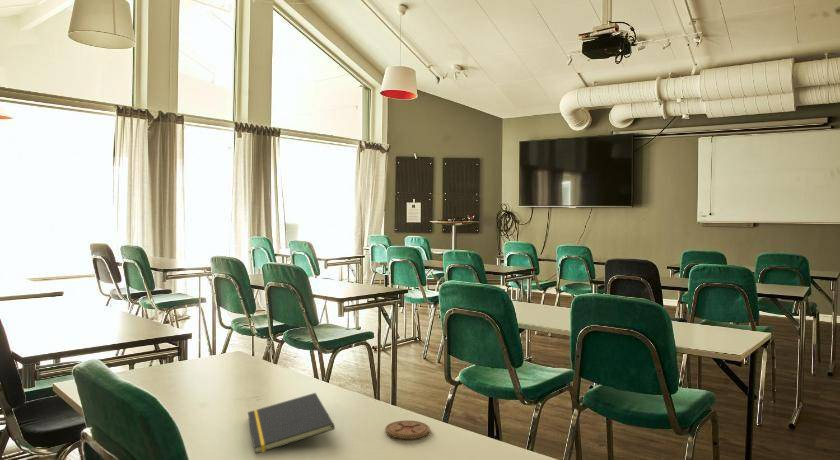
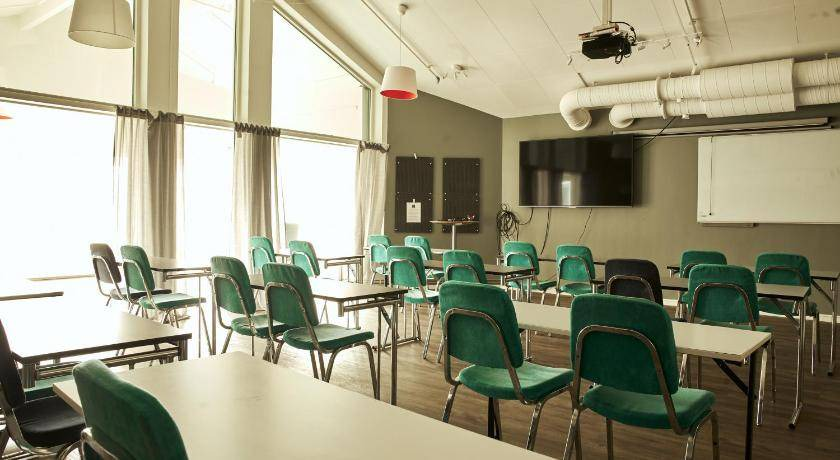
- notepad (288, 420)
- coaster (407, 429)
